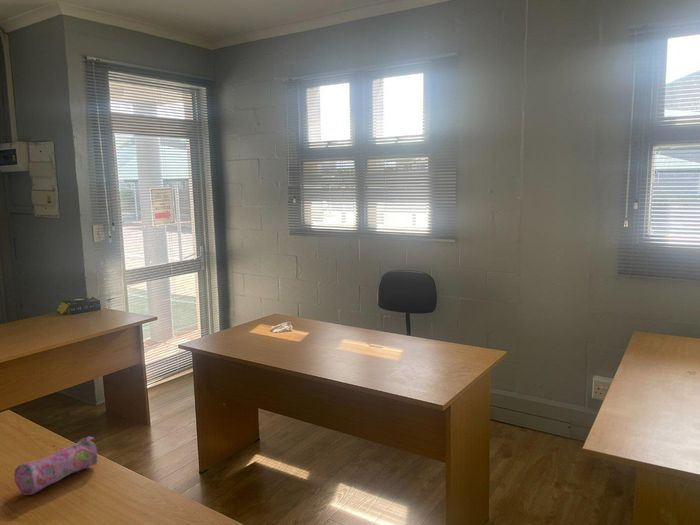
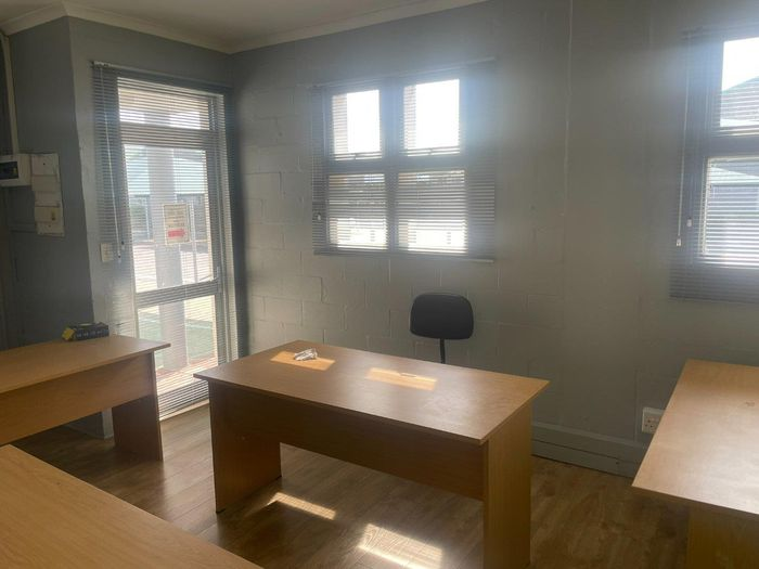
- pencil case (59, 464)
